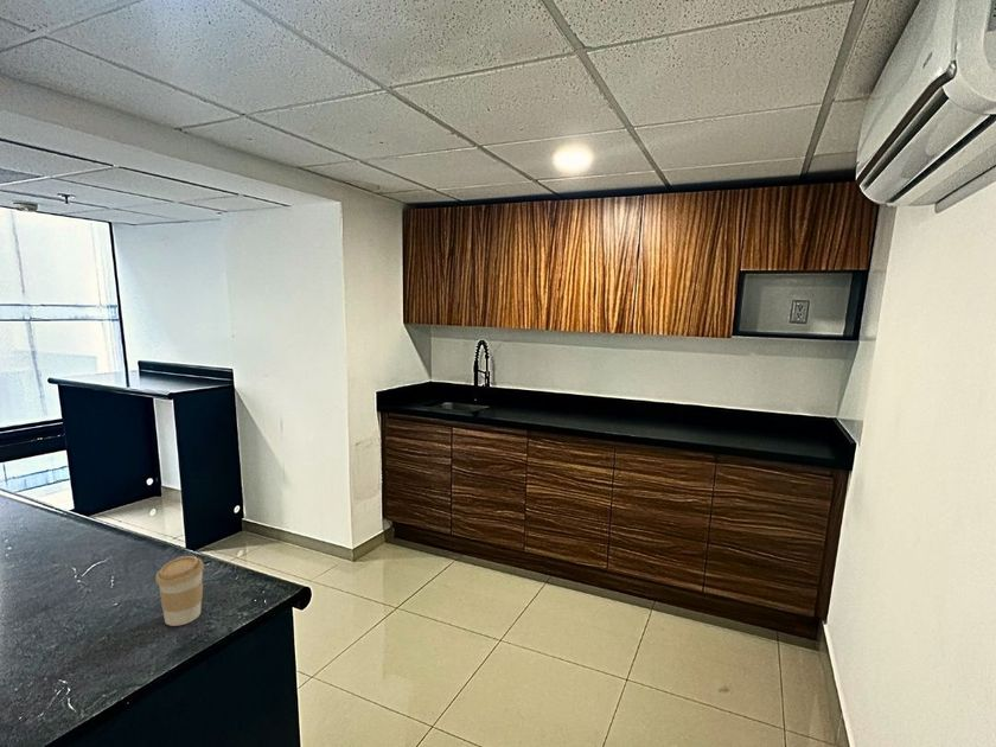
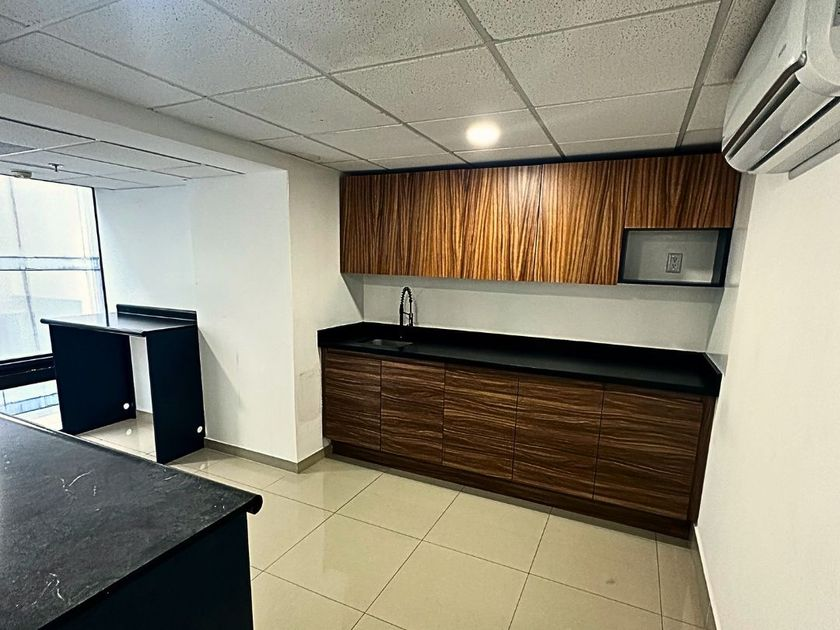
- coffee cup (181, 589)
